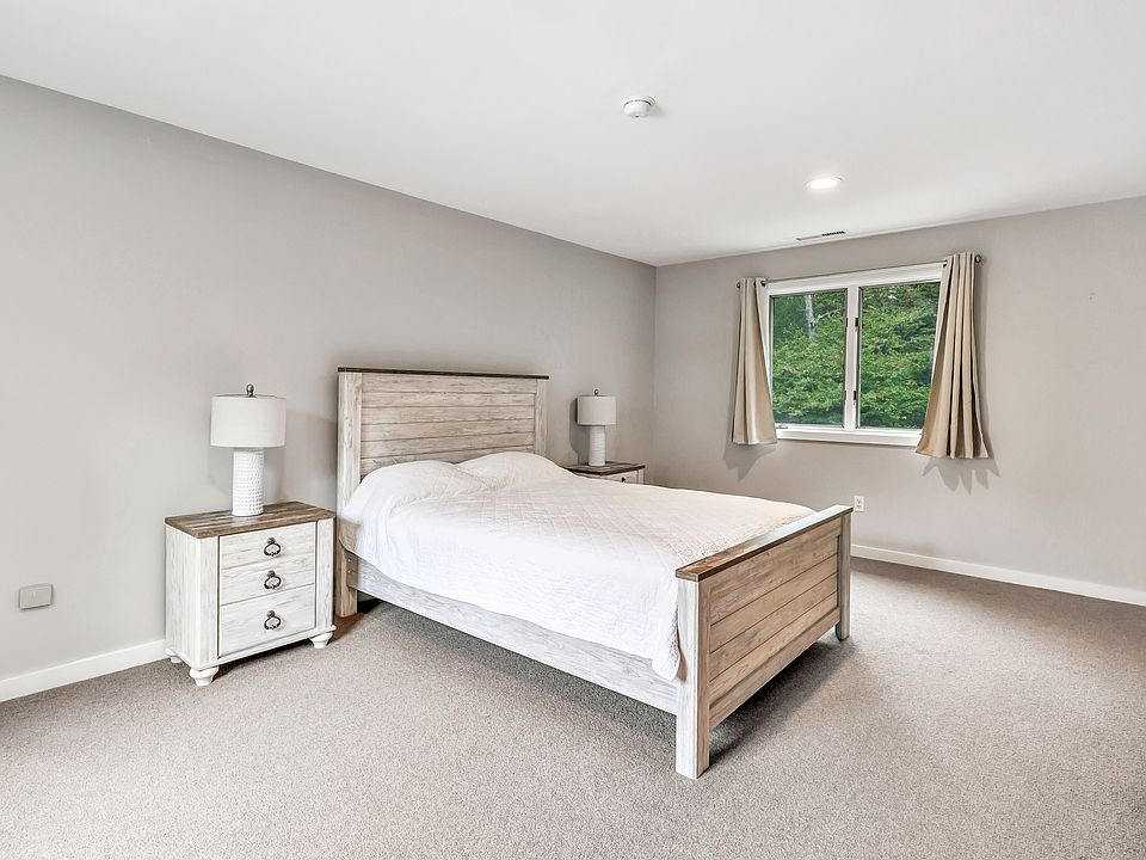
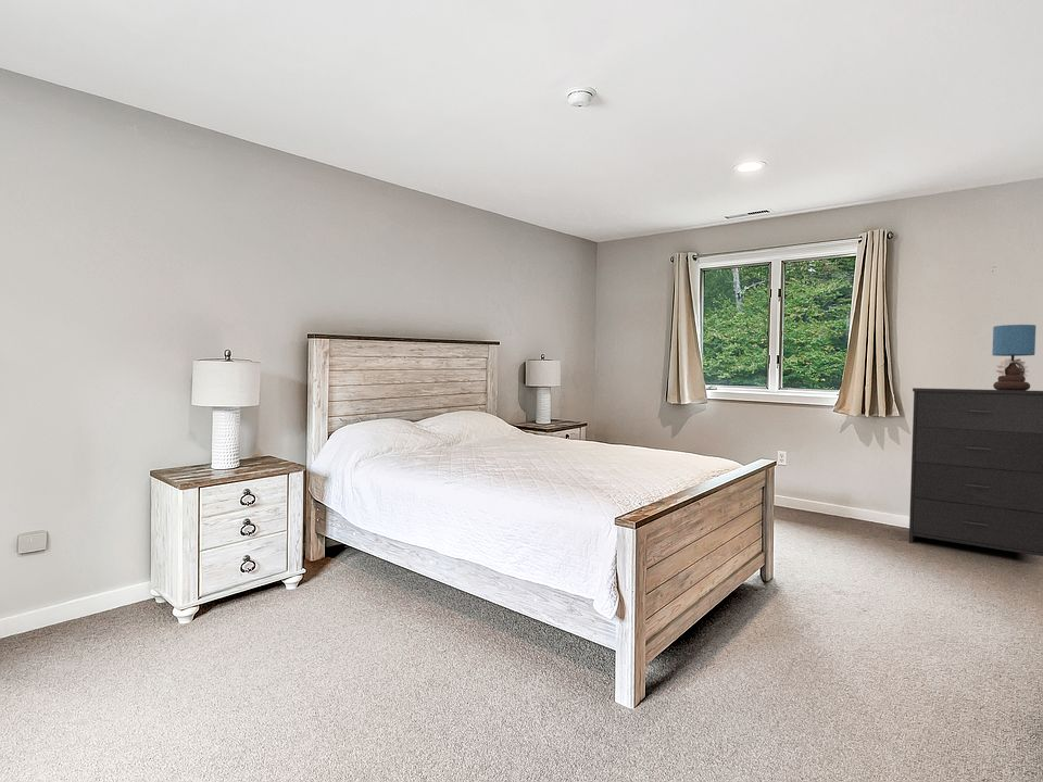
+ table lamp (1013, 357)
+ dresser (979, 468)
